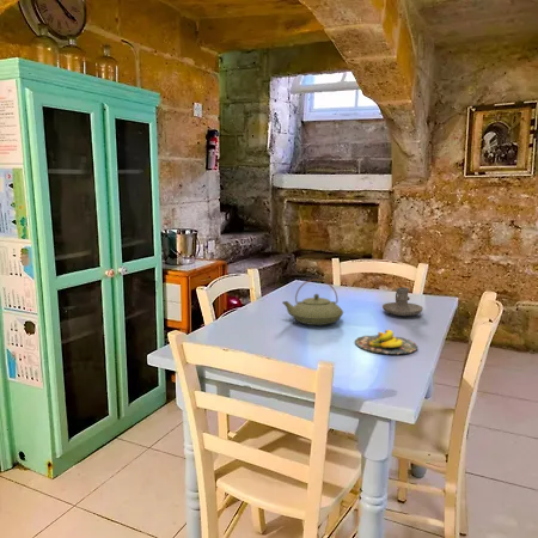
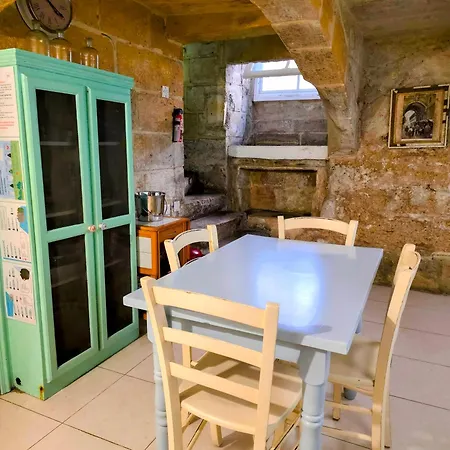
- candle holder (401, 300)
- teapot (312, 300)
- banana (385, 337)
